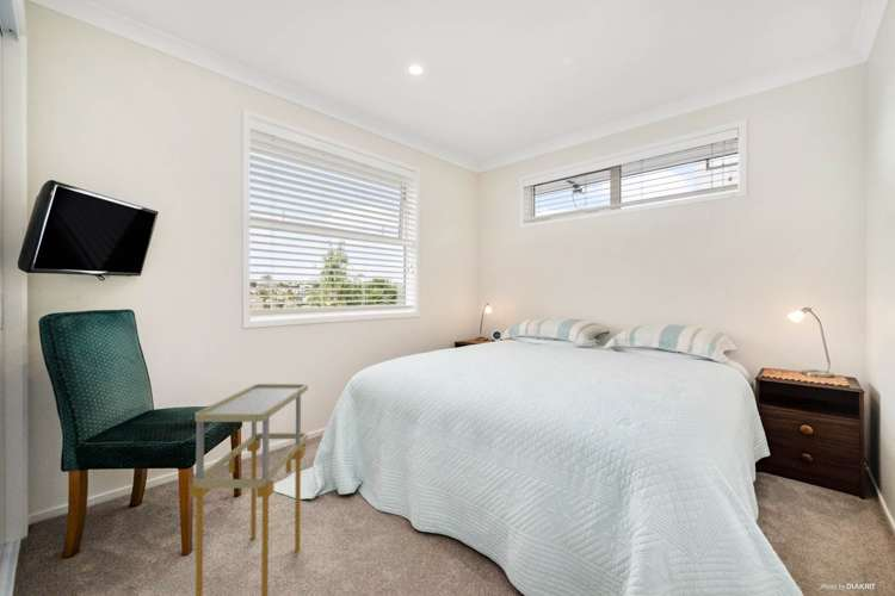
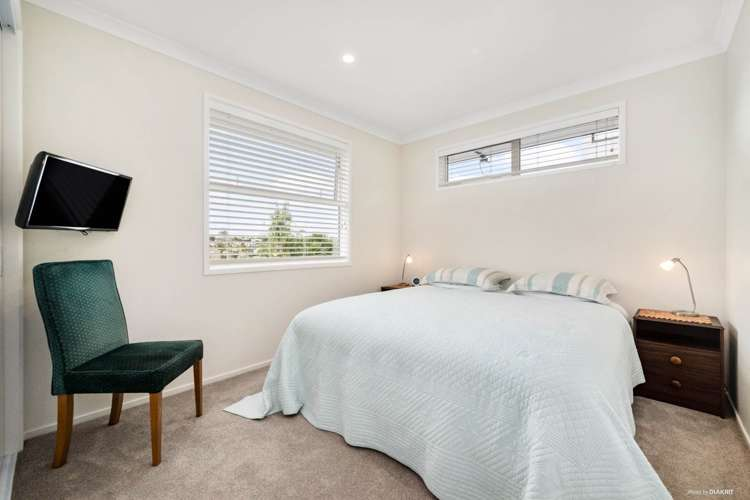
- shelving unit (258, 483)
